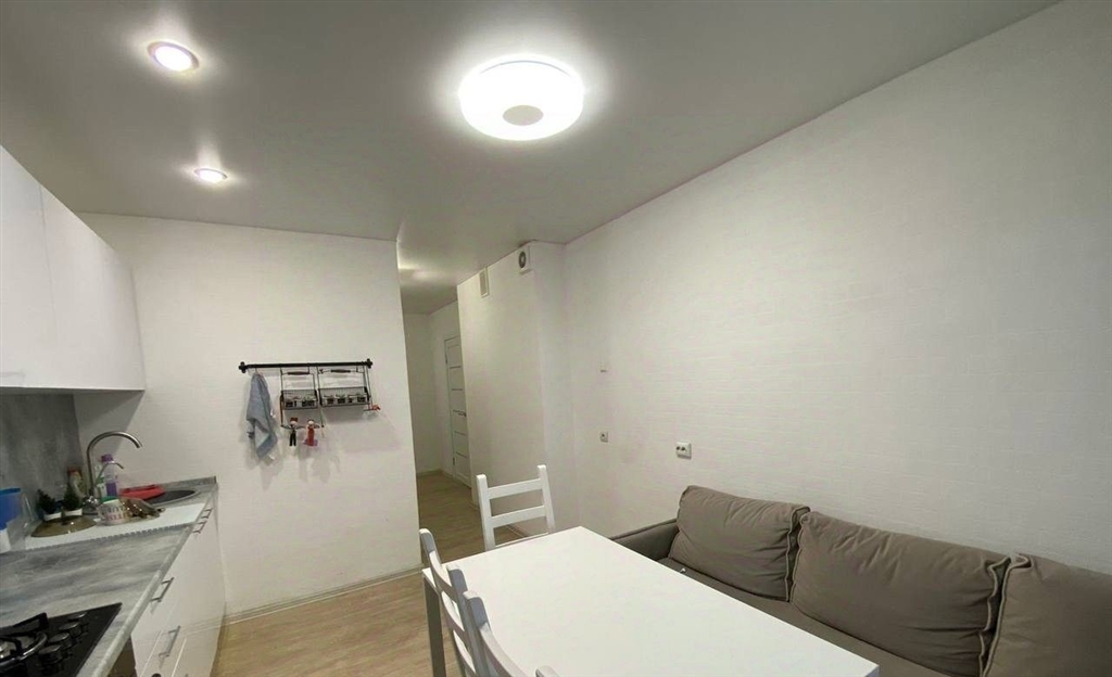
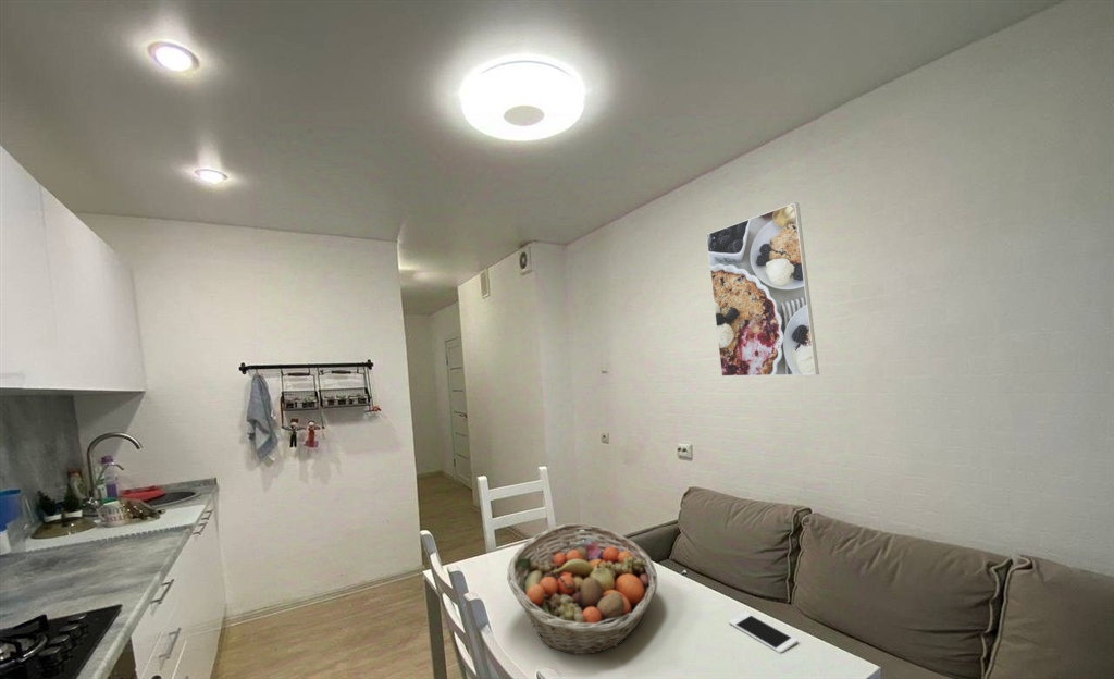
+ fruit basket (584, 581)
+ cell phone (762, 631)
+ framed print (756, 297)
